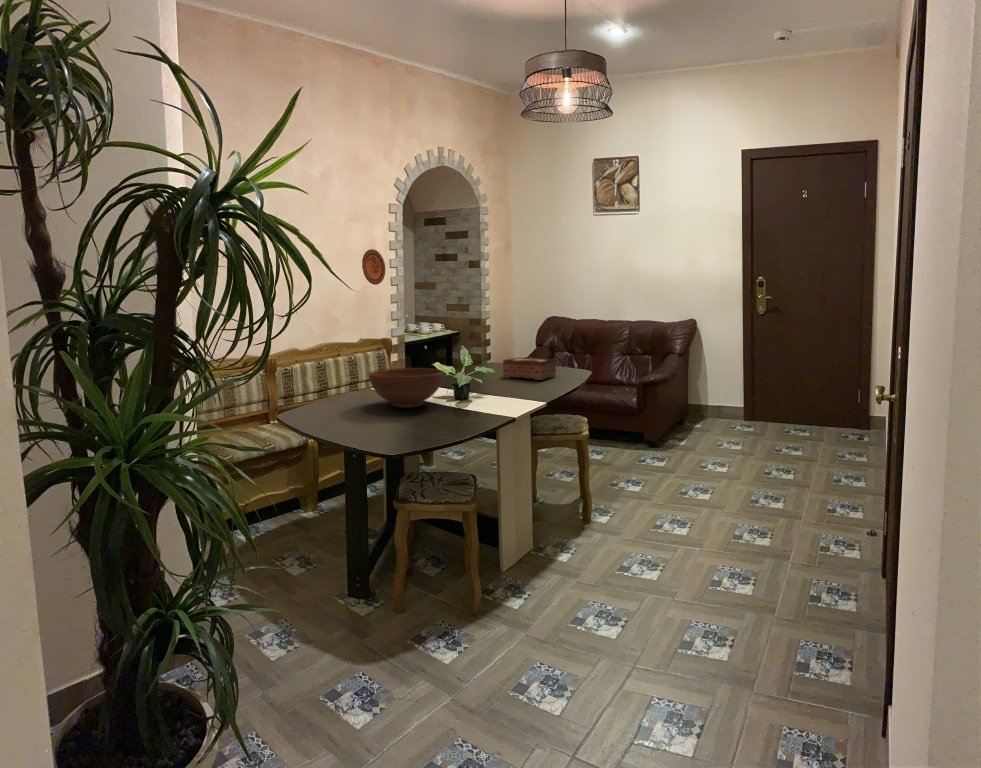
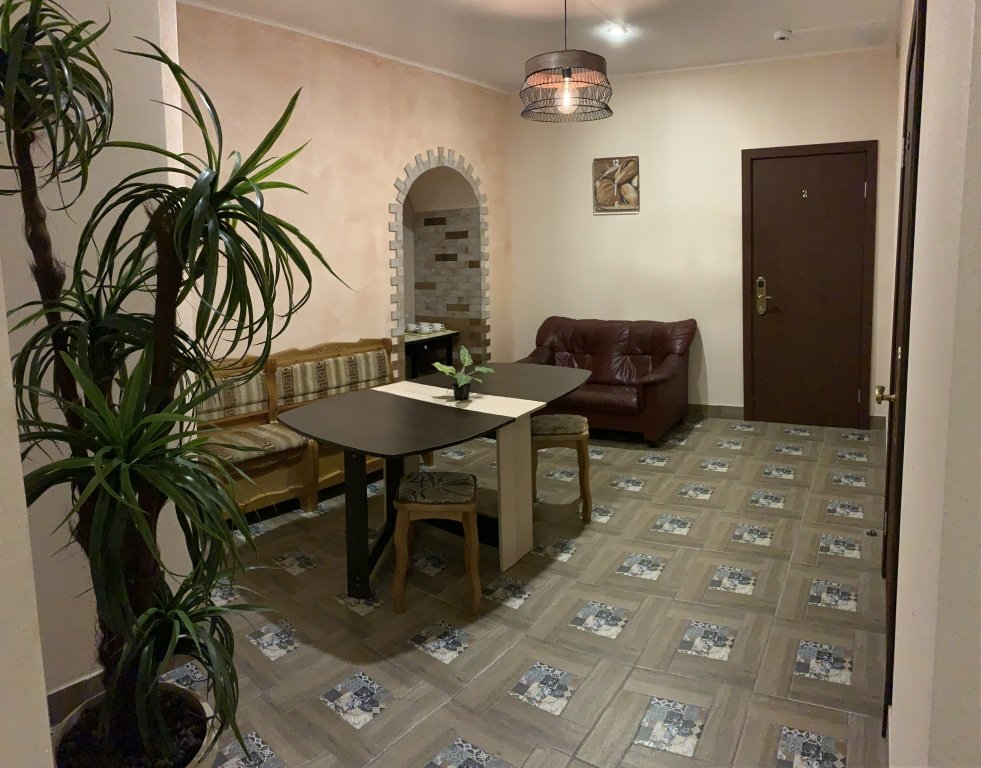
- tissue box (529, 368)
- decorative plate (373, 267)
- fruit bowl (406, 389)
